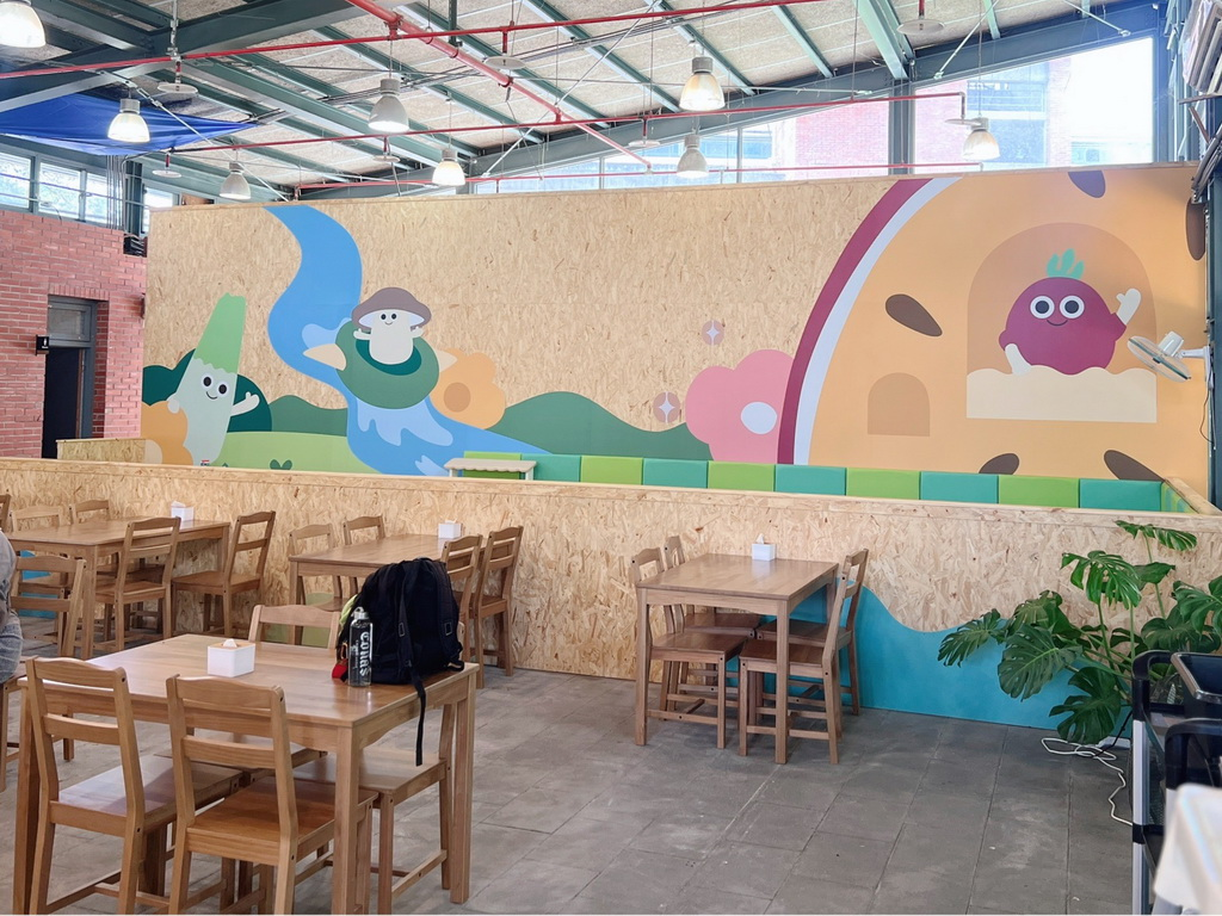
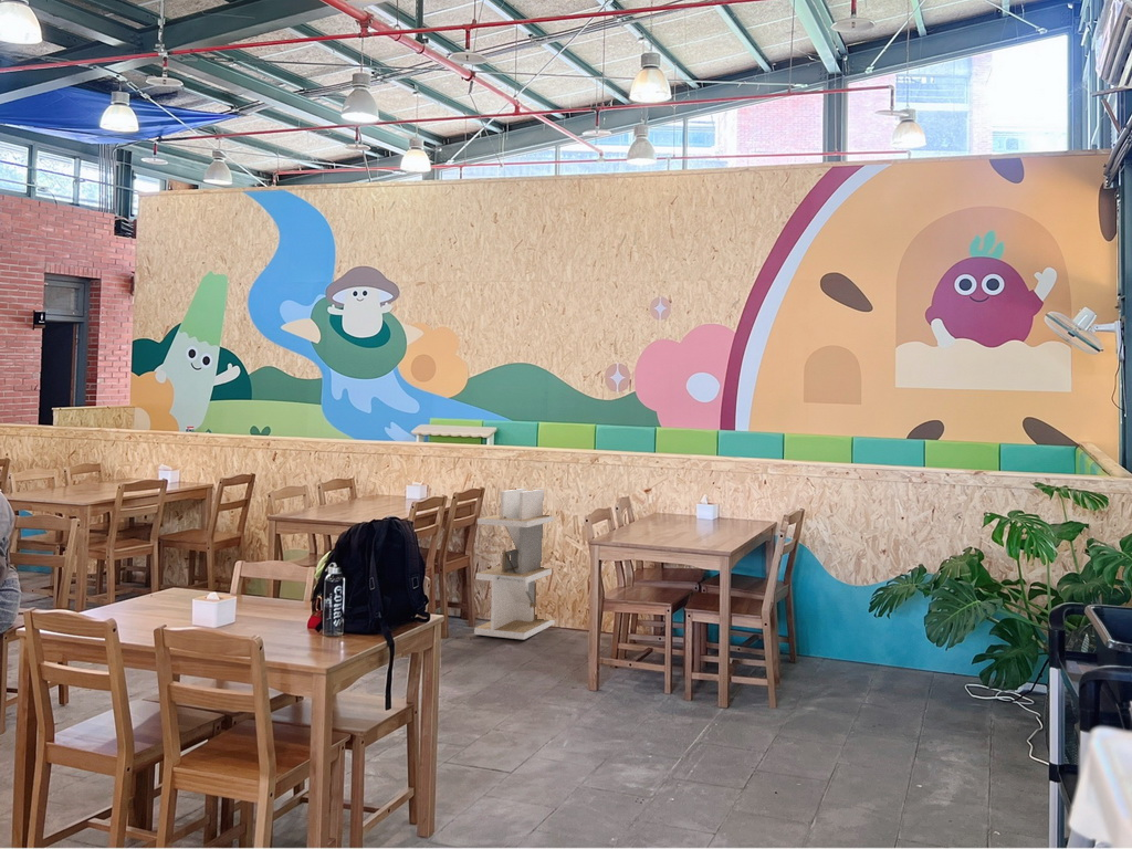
+ cabinet (517, 559)
